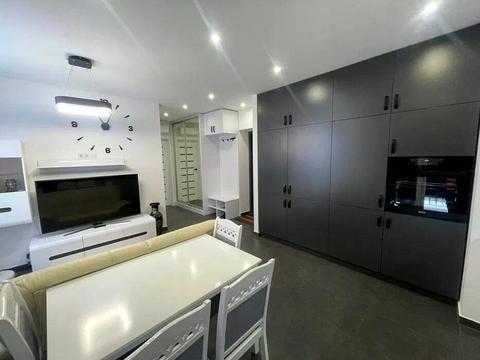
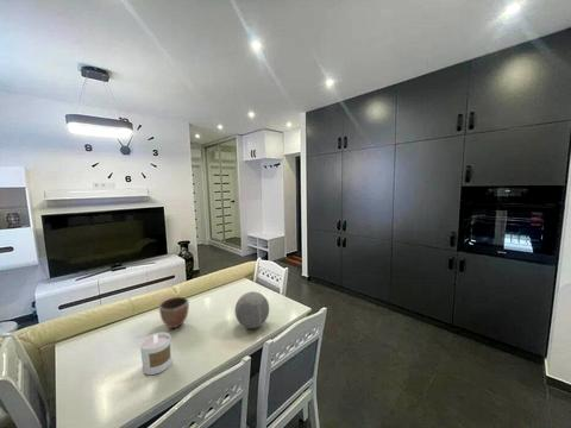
+ candle (156, 350)
+ decorative bowl (174, 314)
+ decorative orb (252, 309)
